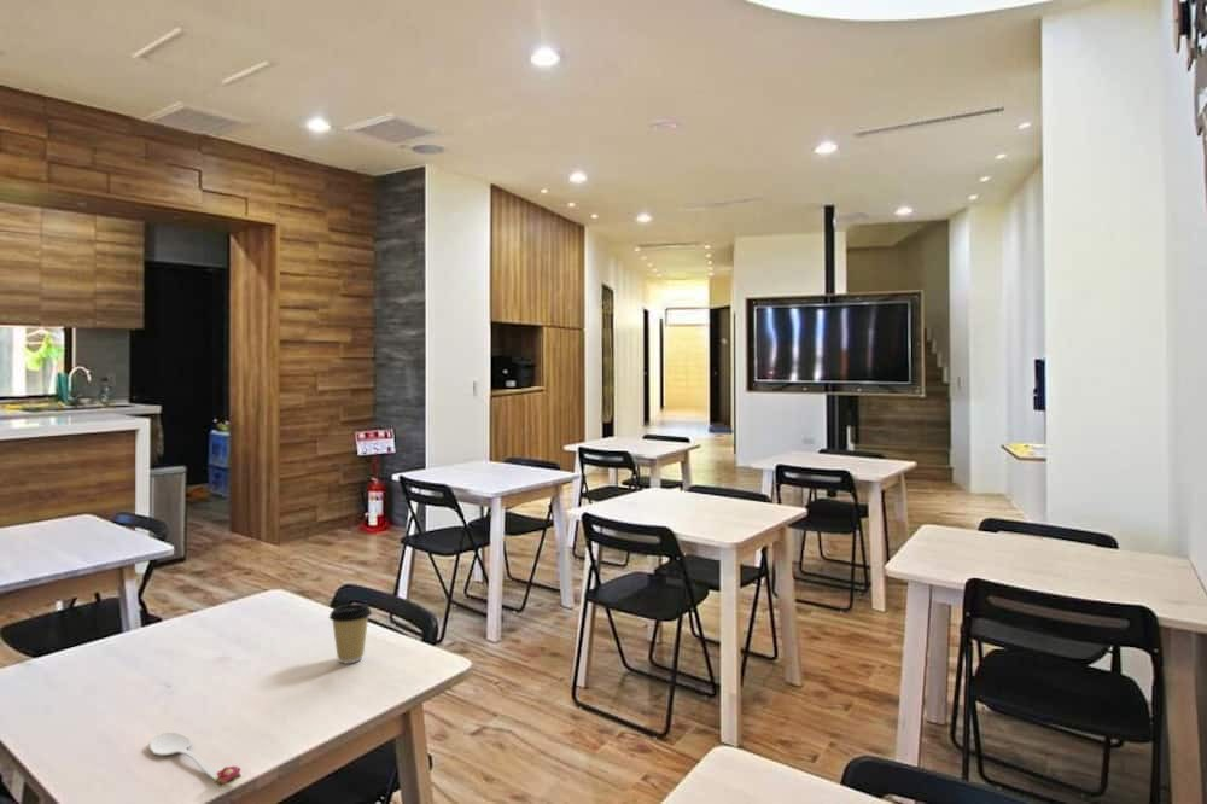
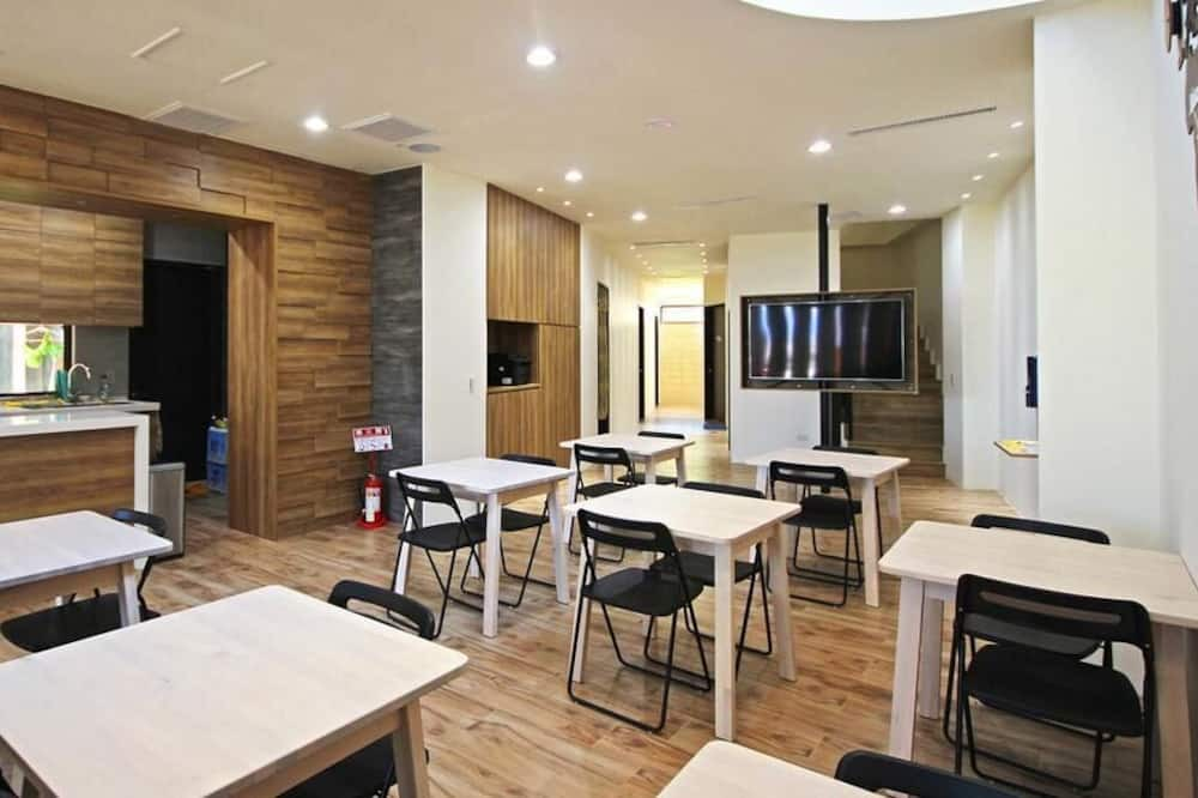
- coffee cup (350, 633)
- spoon (194, 756)
